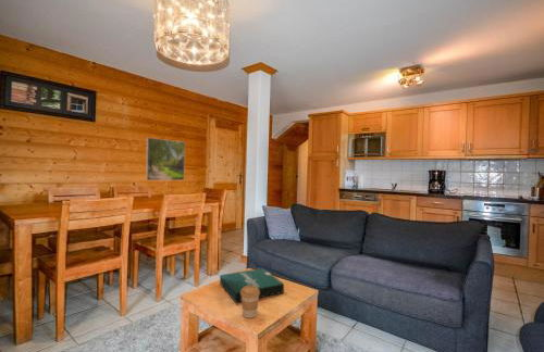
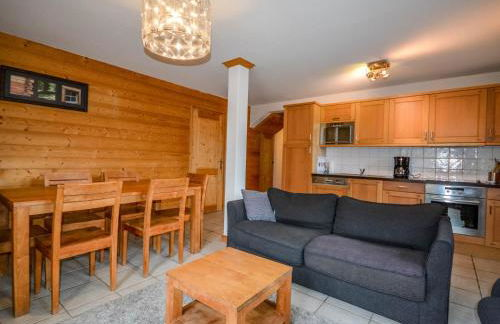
- coffee cup (249, 301)
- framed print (166, 160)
- pizza box (250, 284)
